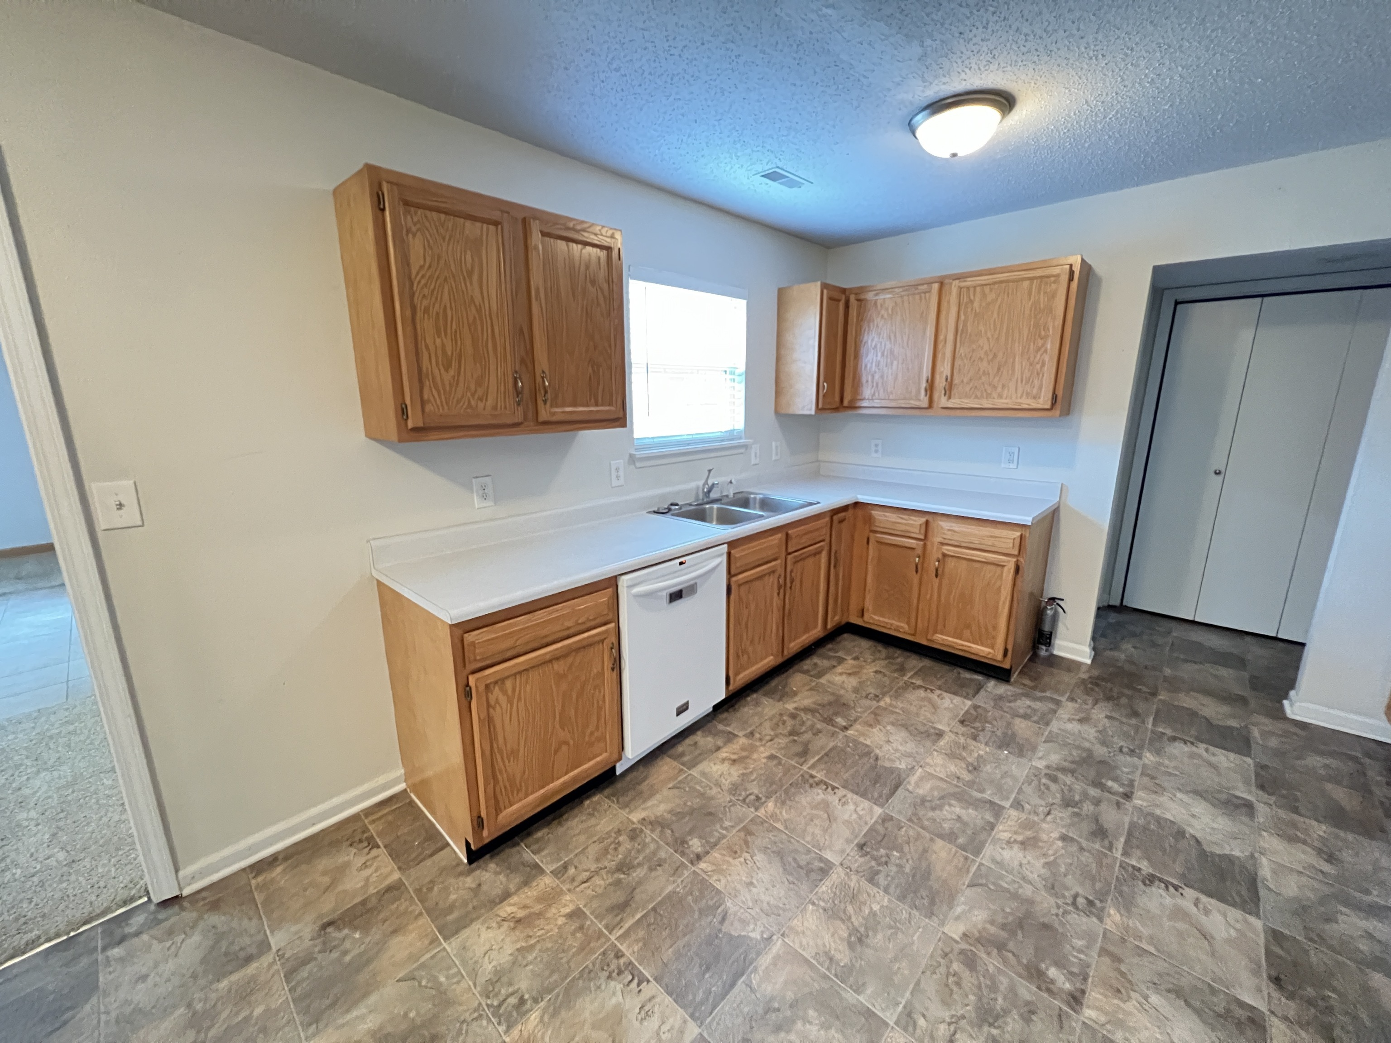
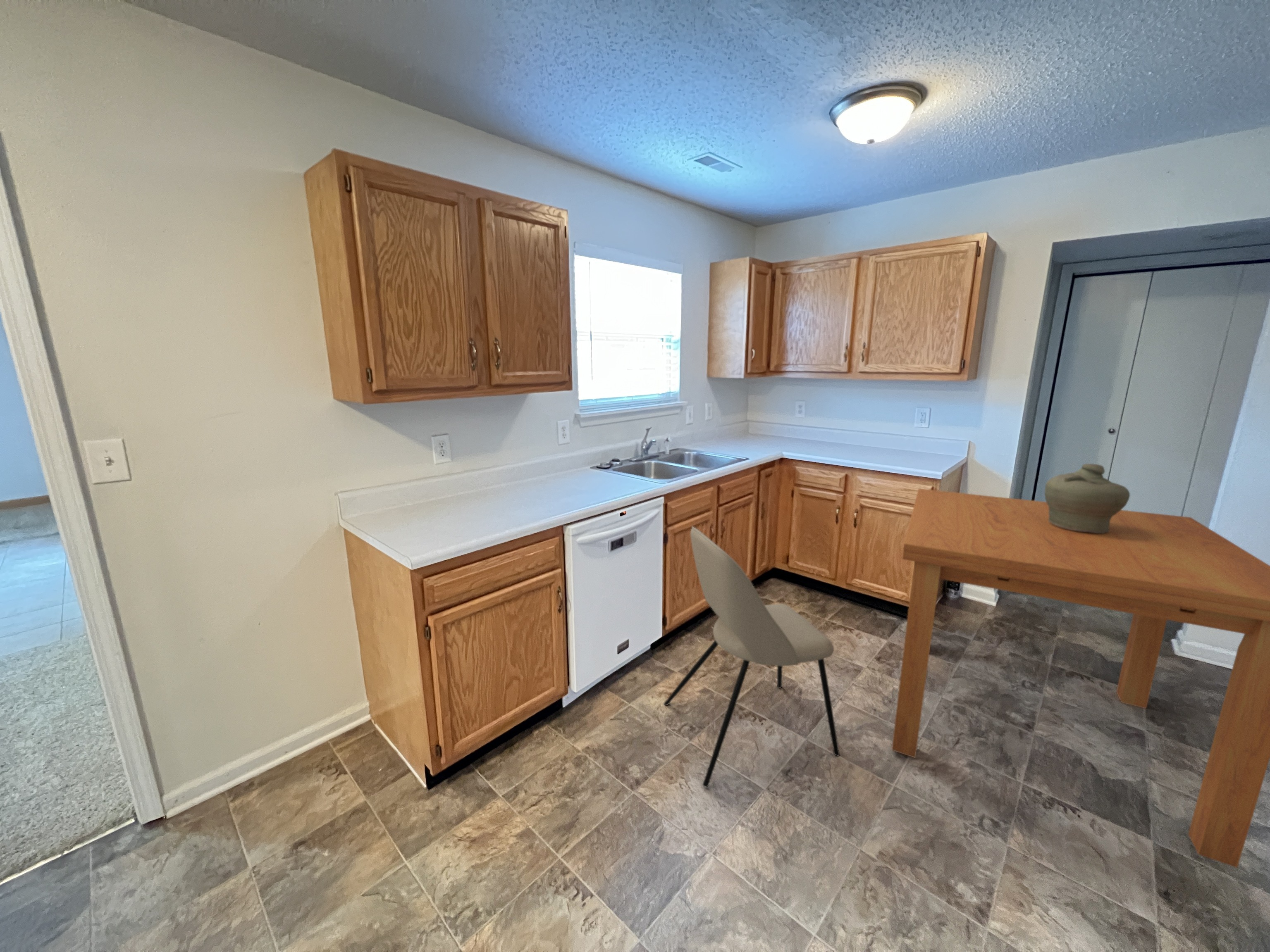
+ dining chair (751, 635)
+ dining table (1046, 598)
+ jar (1084, 495)
